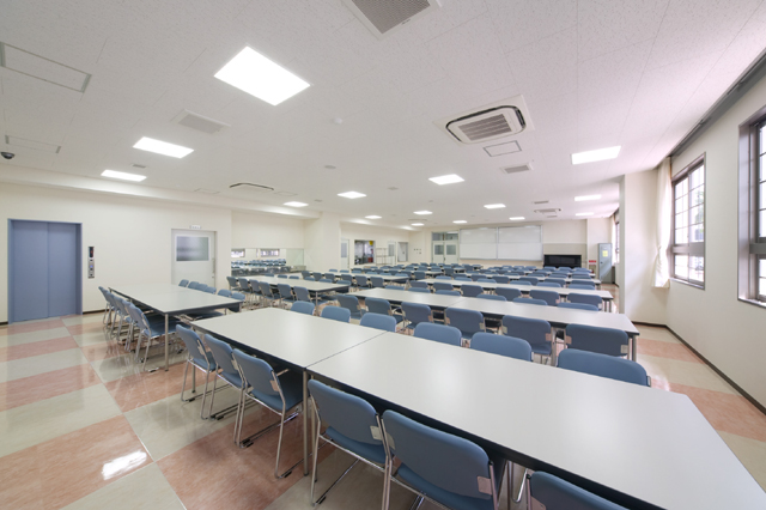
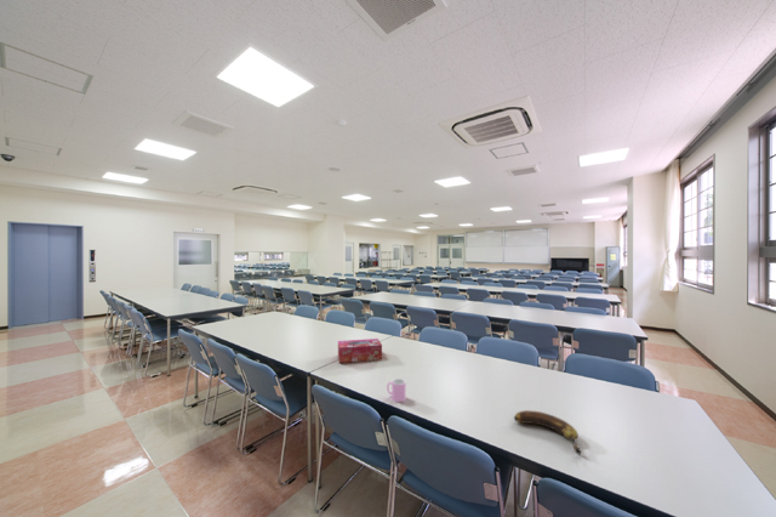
+ tissue box (359, 350)
+ cup (395, 388)
+ banana (547, 426)
